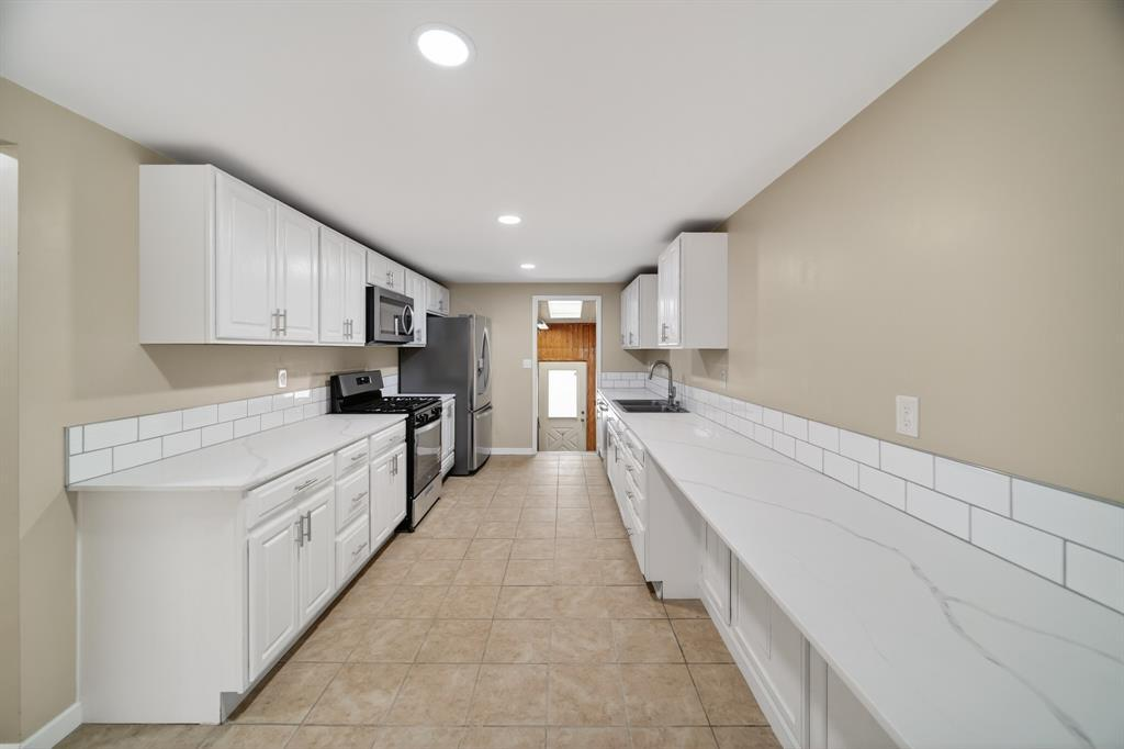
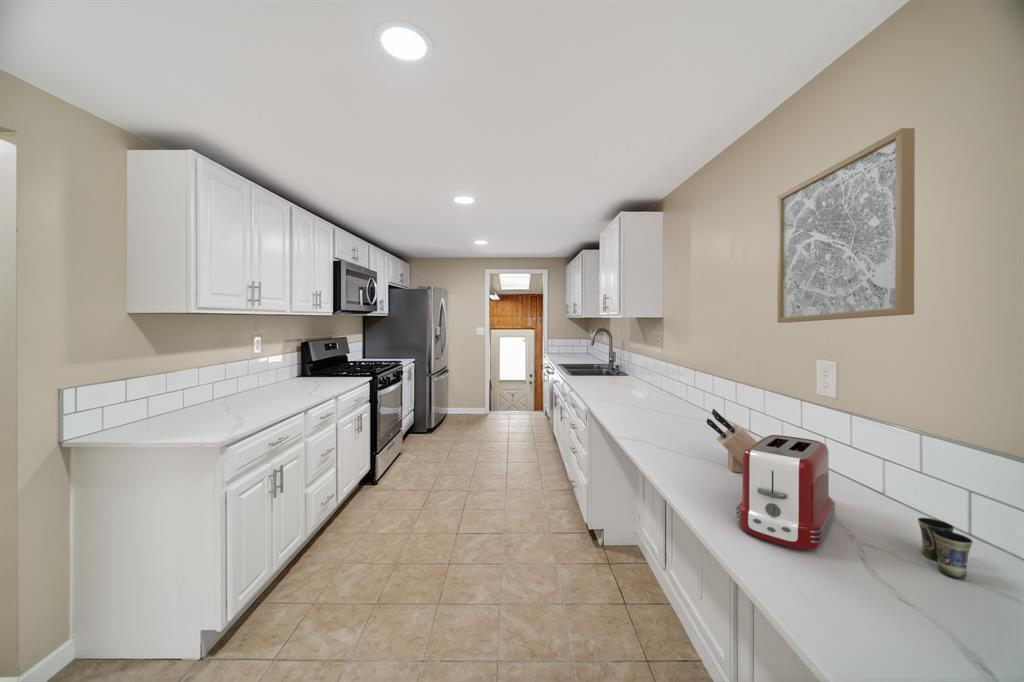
+ cup (943, 547)
+ wall art (833, 243)
+ toaster (786, 483)
+ knife block (747, 441)
